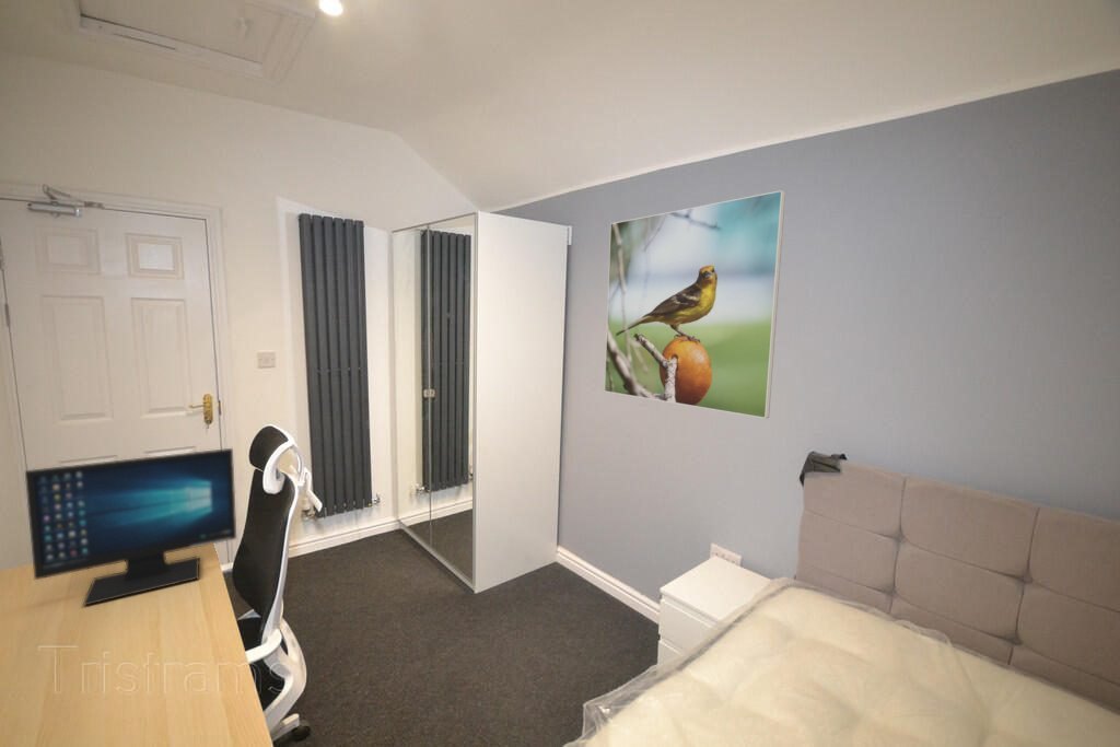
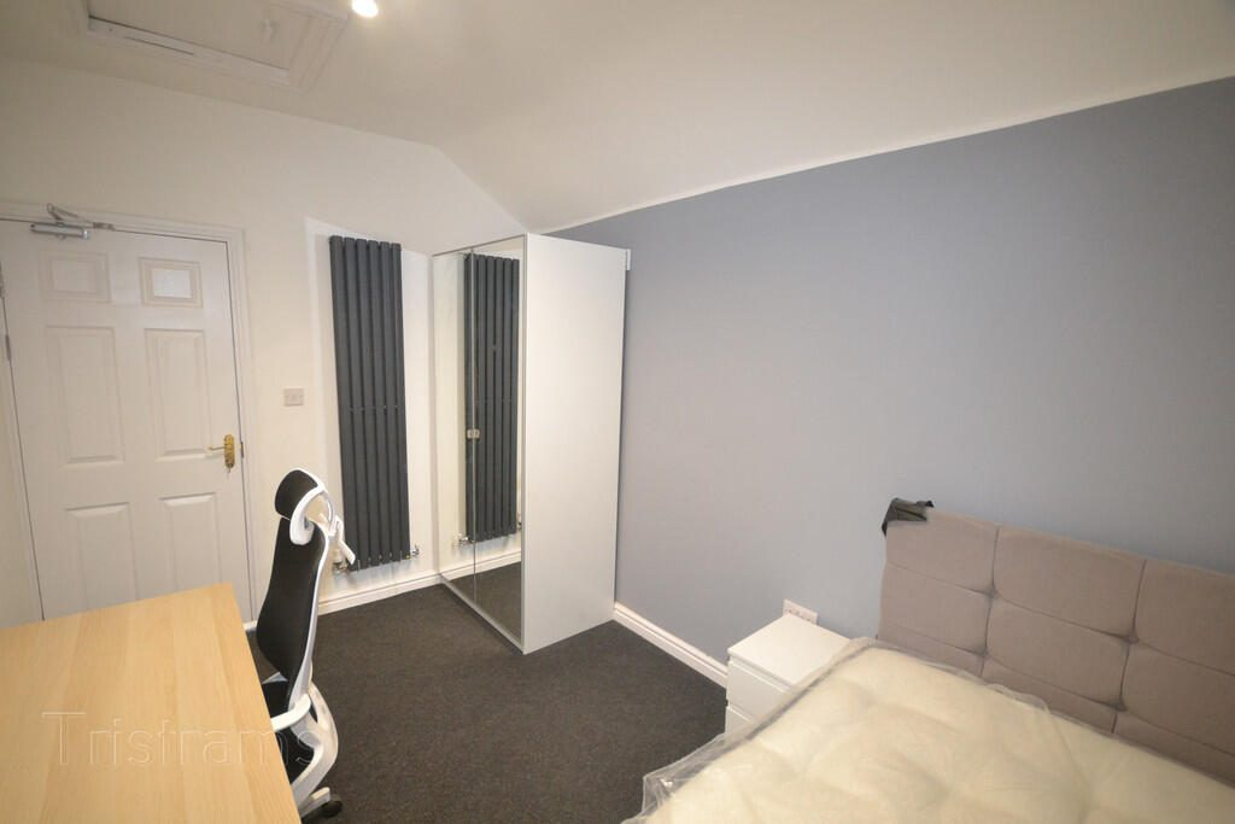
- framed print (679, 307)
- computer monitor (142, 520)
